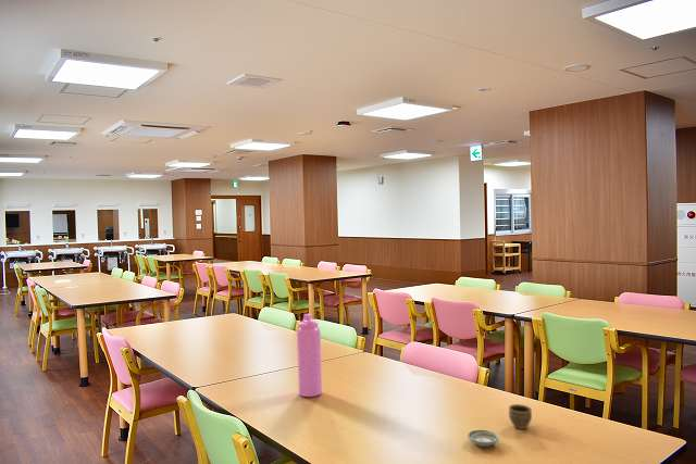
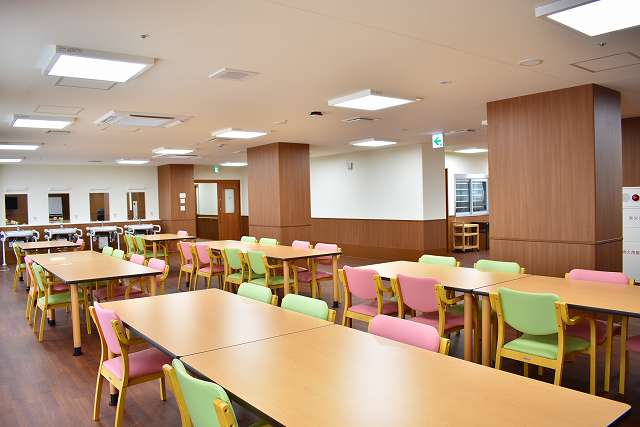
- water bottle (309, 354)
- cup (522, 416)
- saucer (483, 439)
